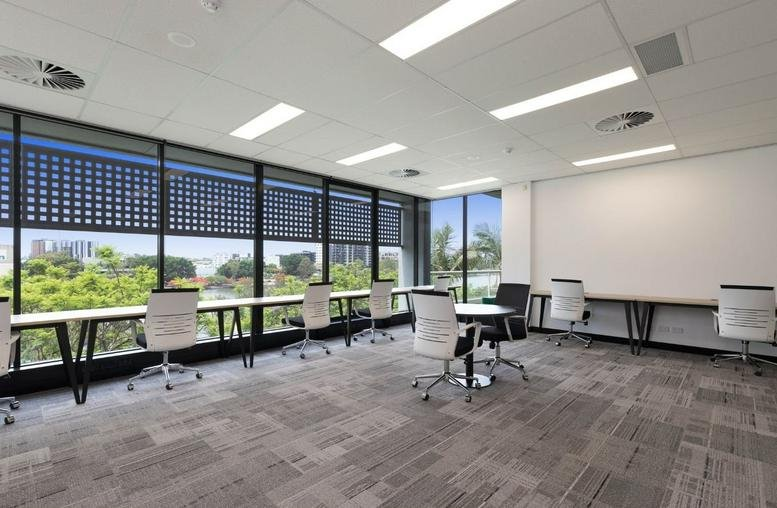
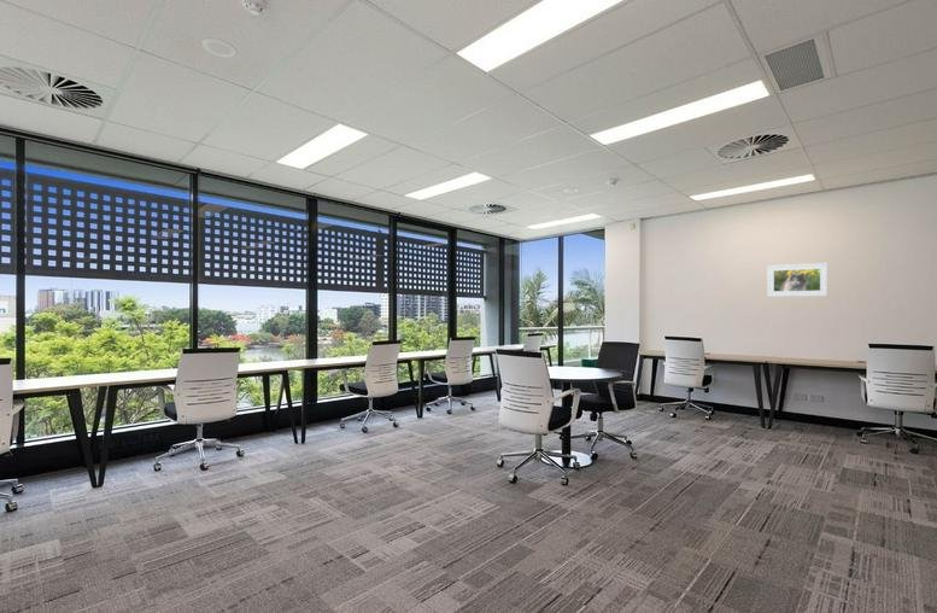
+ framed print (796, 280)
